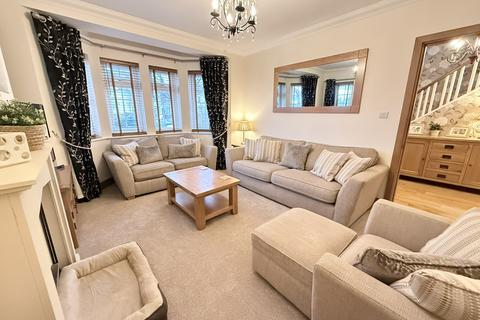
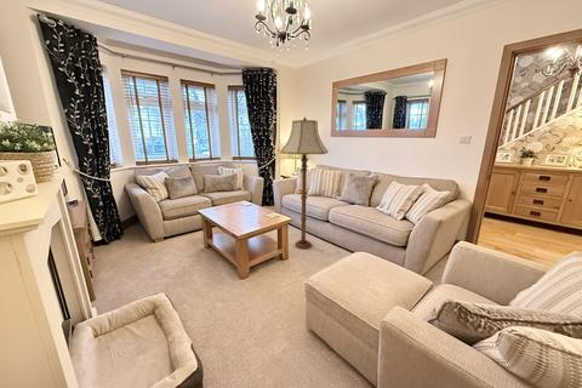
+ floor lamp (303, 184)
